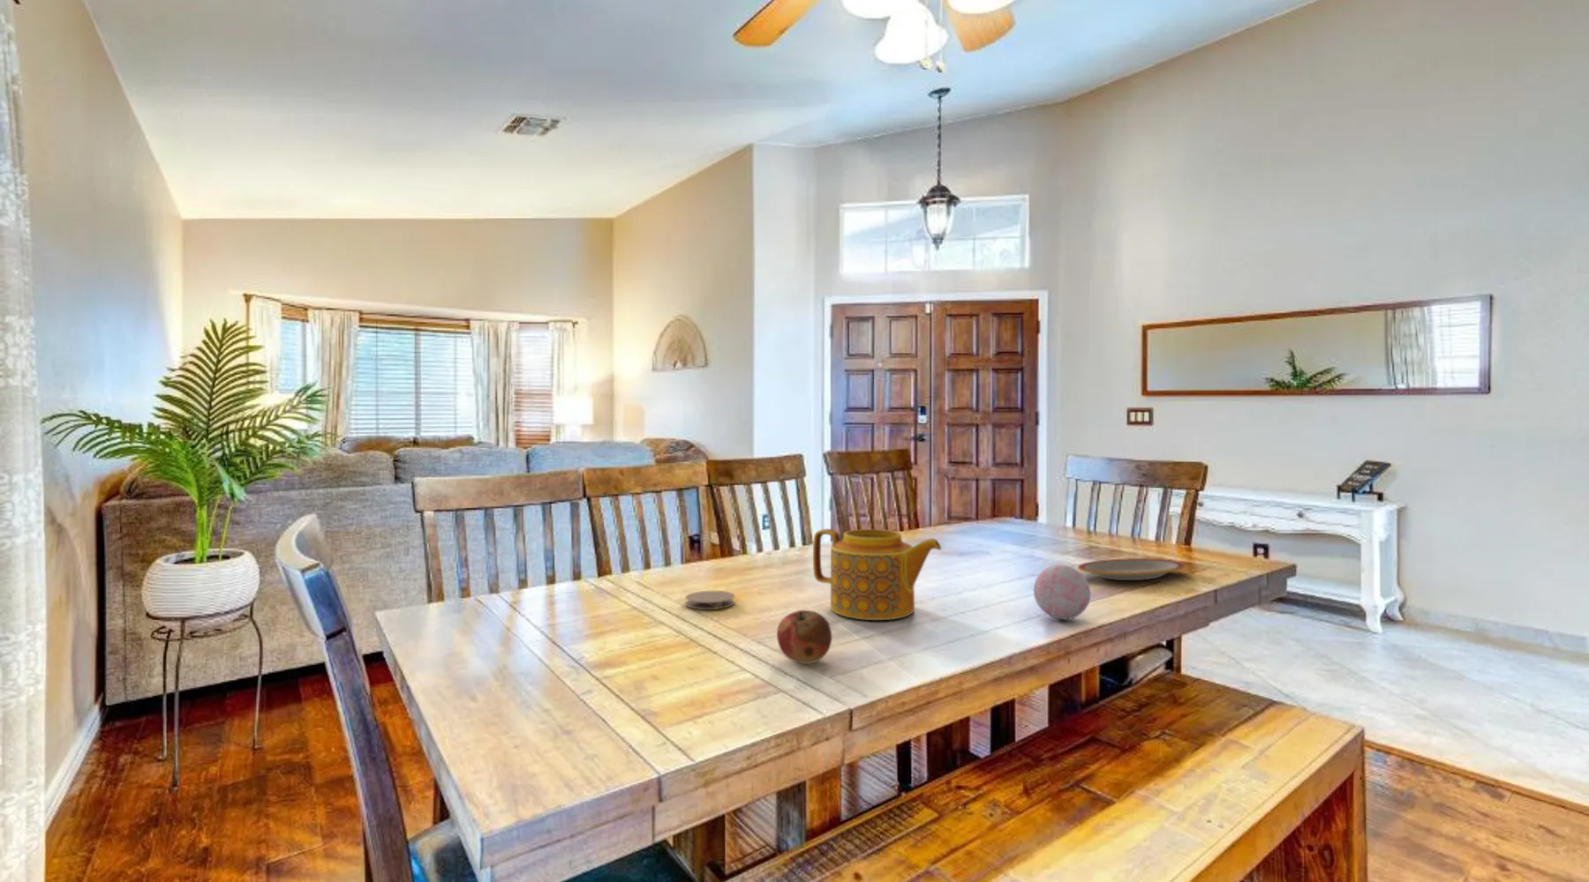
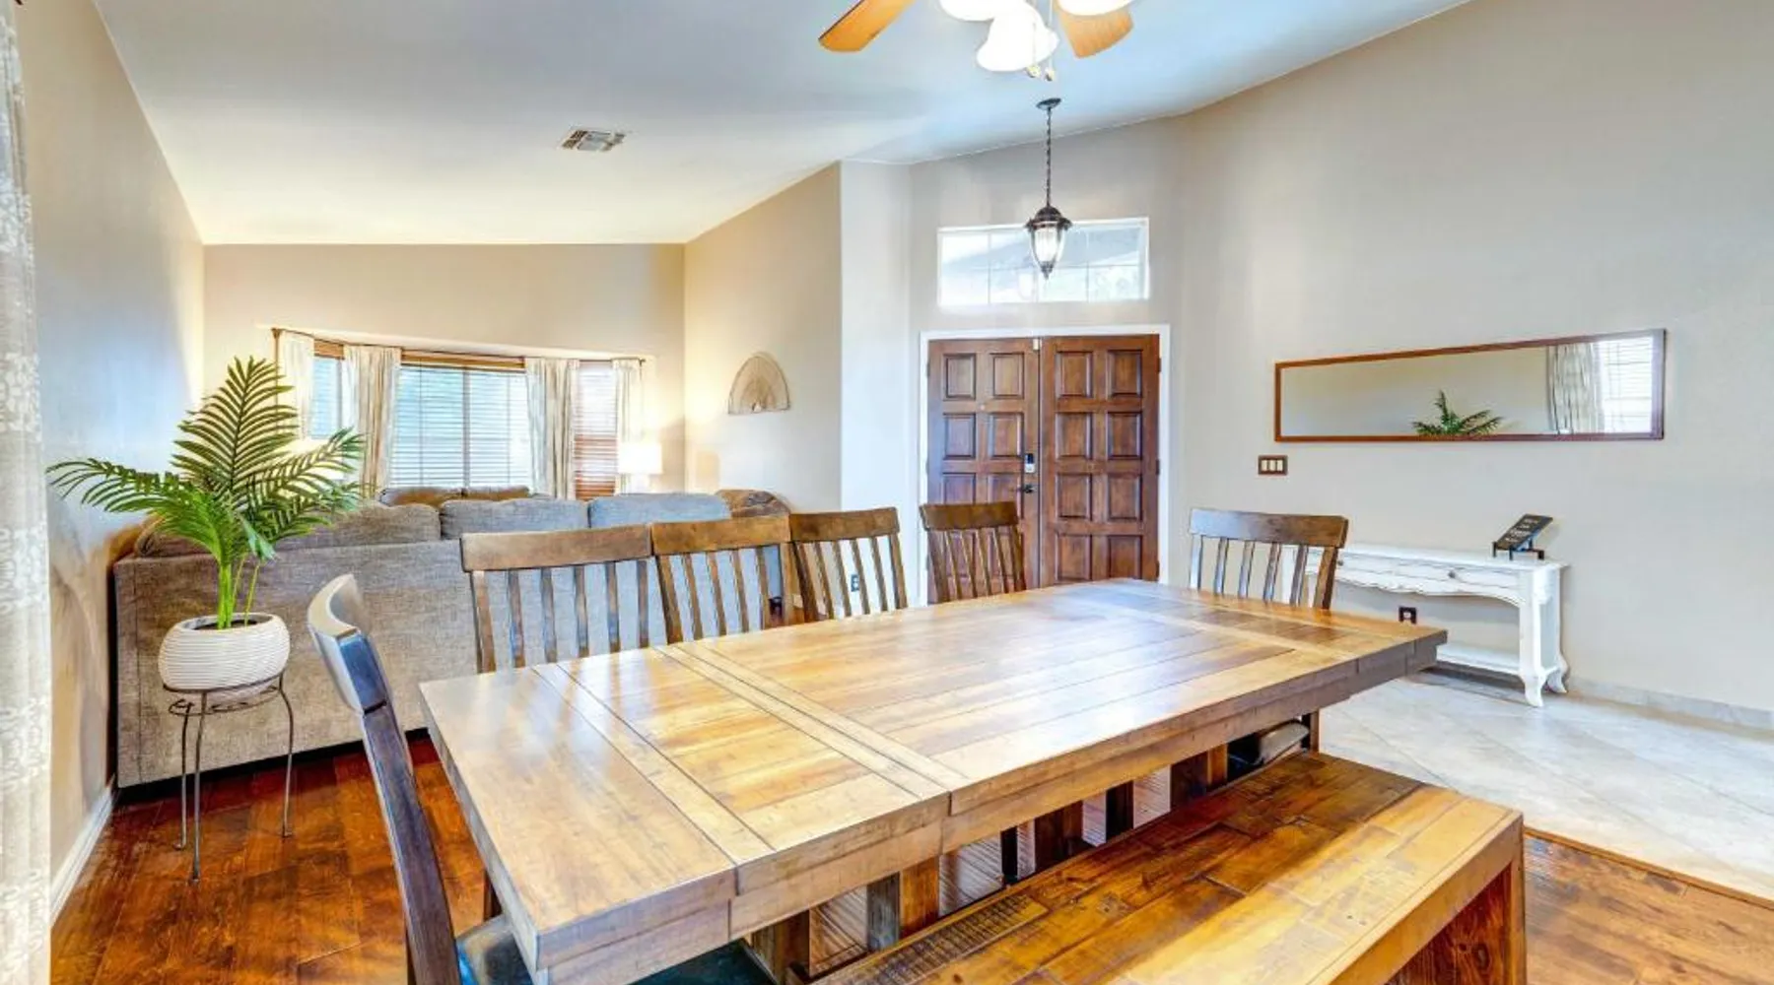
- fruit (804, 635)
- decorative ball (1061, 592)
- teapot (875, 570)
- plate (1130, 570)
- coaster (710, 598)
